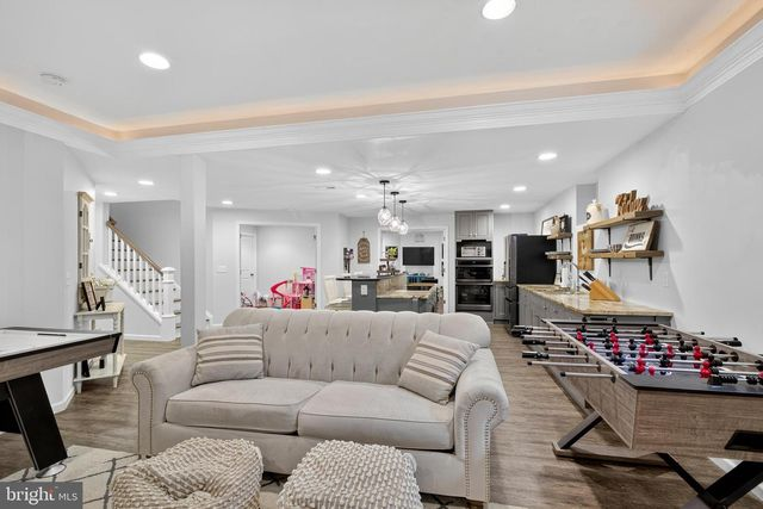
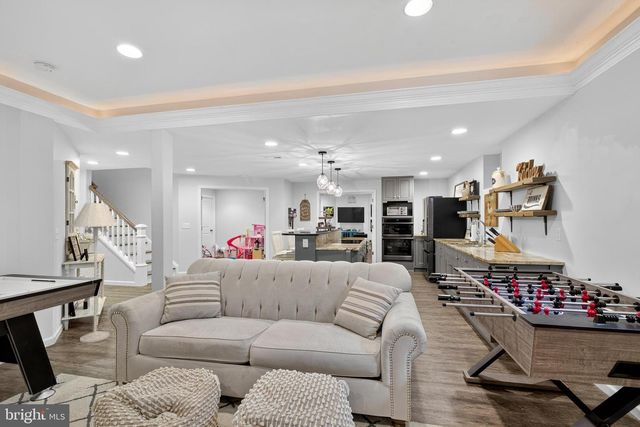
+ floor lamp (95, 270)
